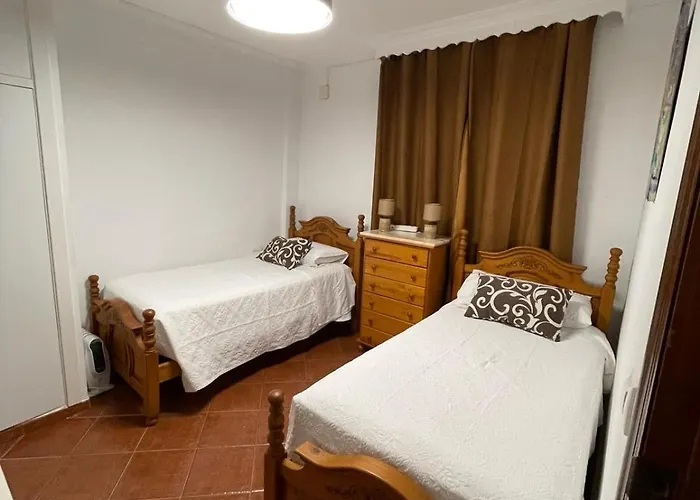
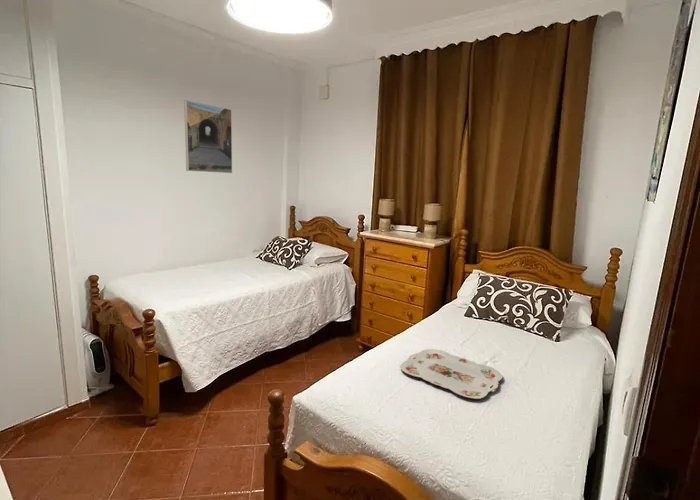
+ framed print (209, 139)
+ serving tray (450, 371)
